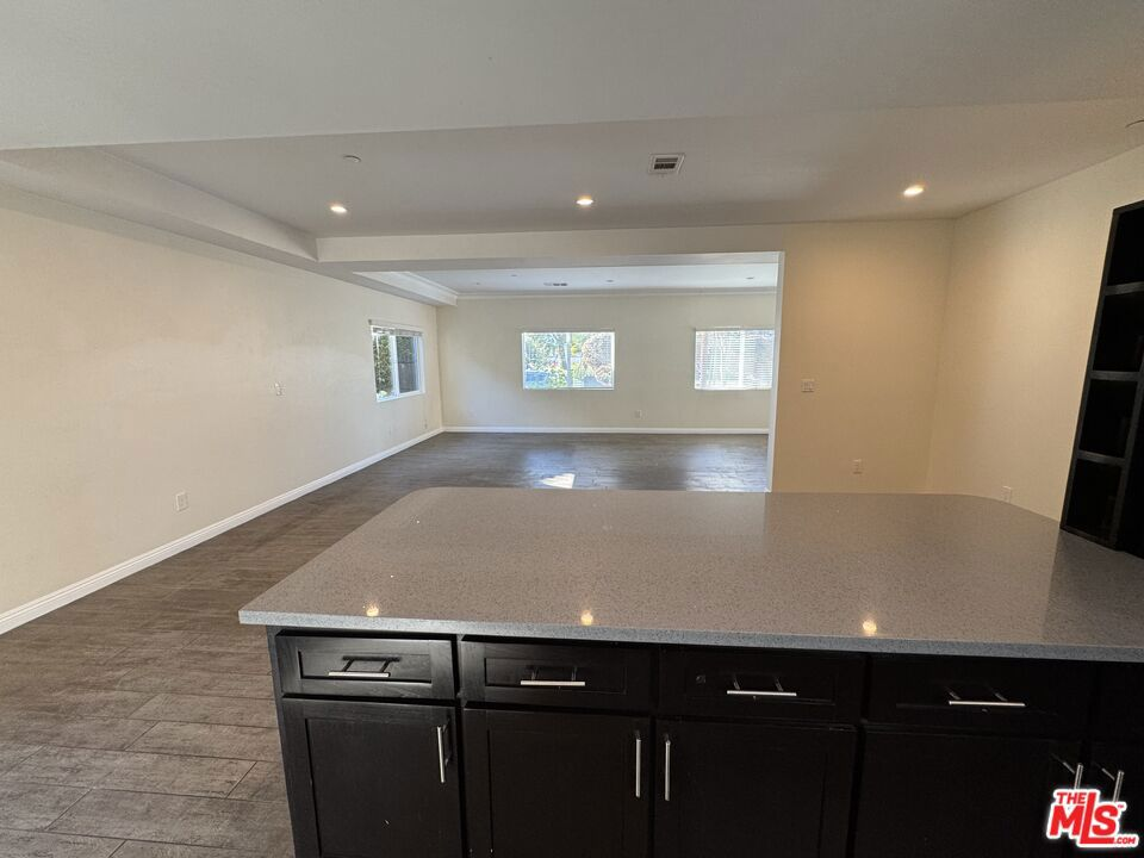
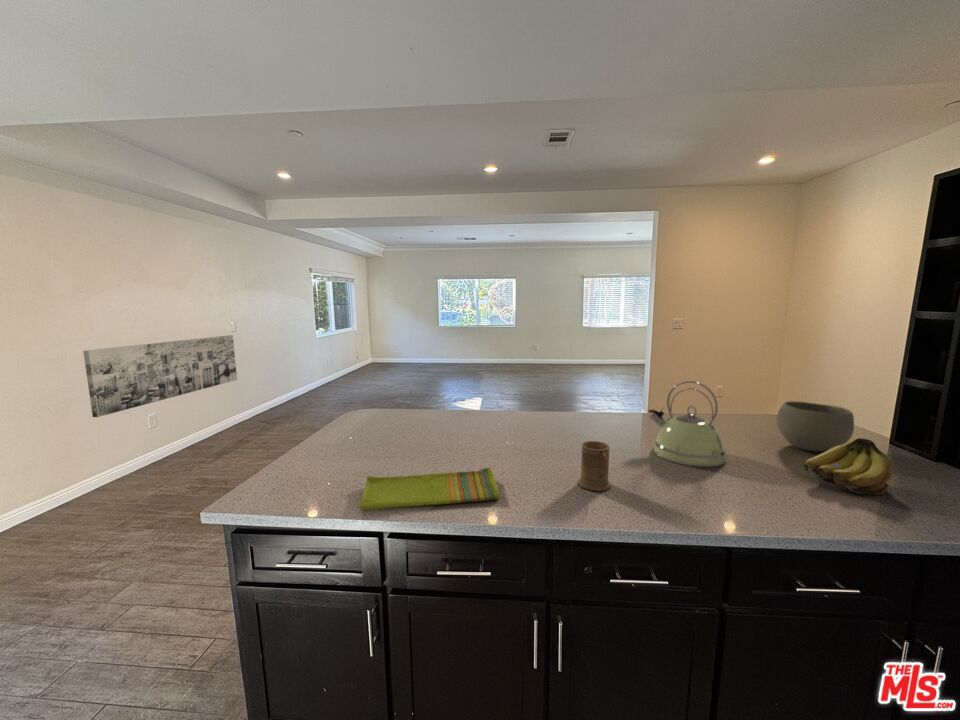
+ fruit (847, 462)
+ bowl (812, 427)
+ mug (597, 466)
+ dish towel (431, 487)
+ wall art (176, 368)
+ kettle (685, 417)
